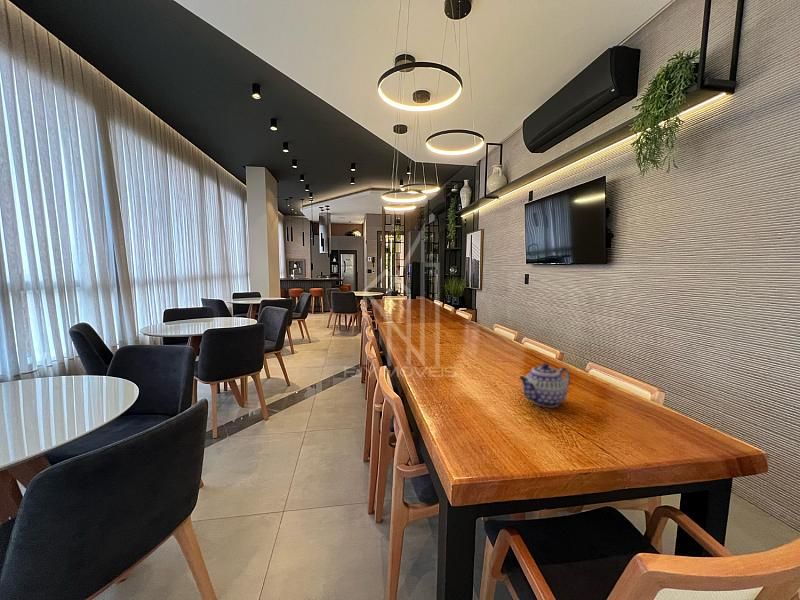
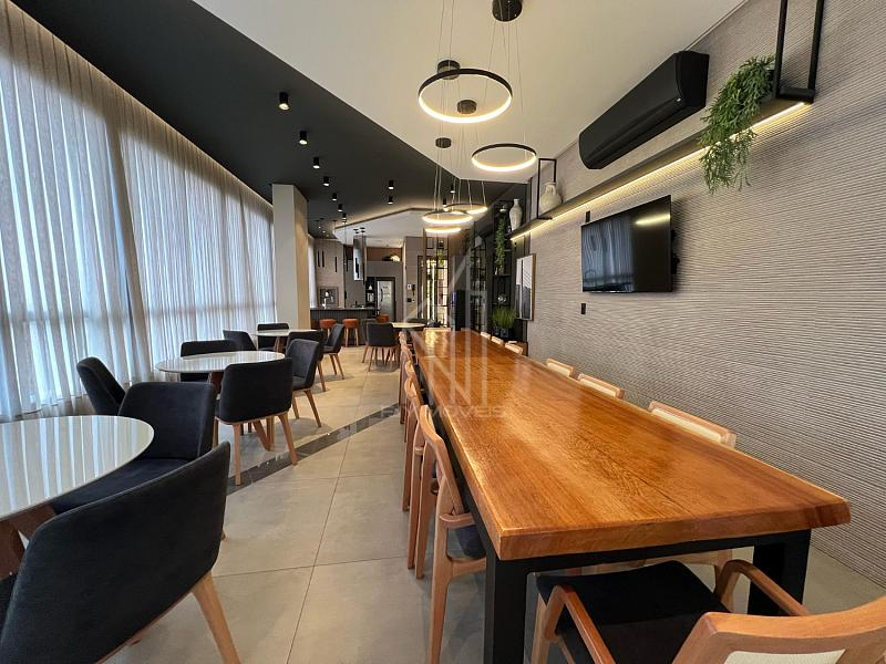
- teapot (545, 382)
